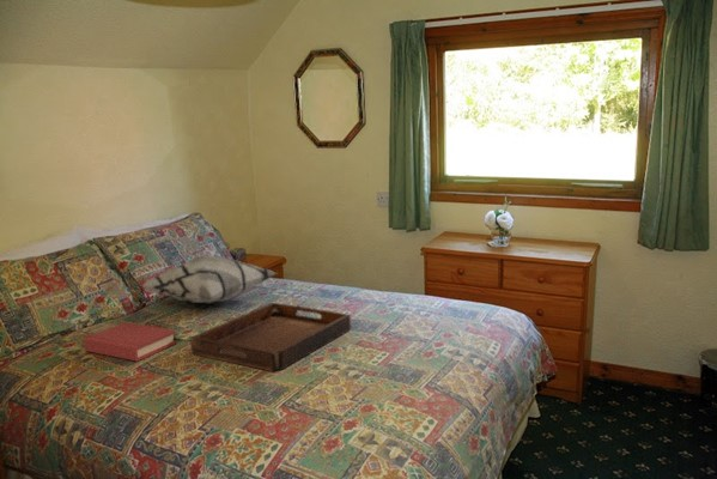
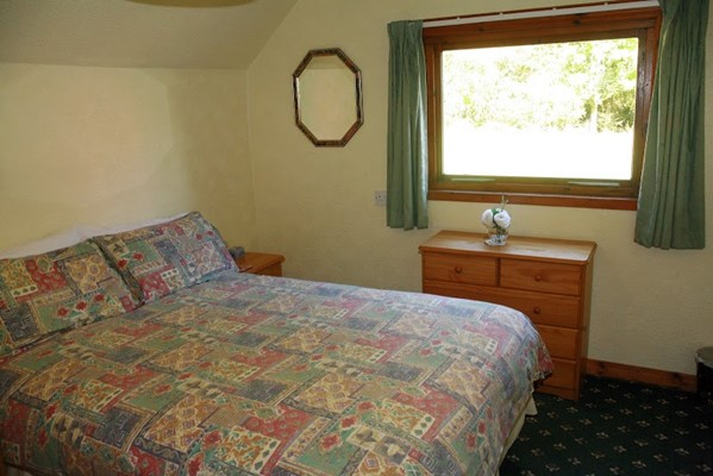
- hardback book (130, 340)
- serving tray (274, 333)
- decorative pillow (211, 279)
